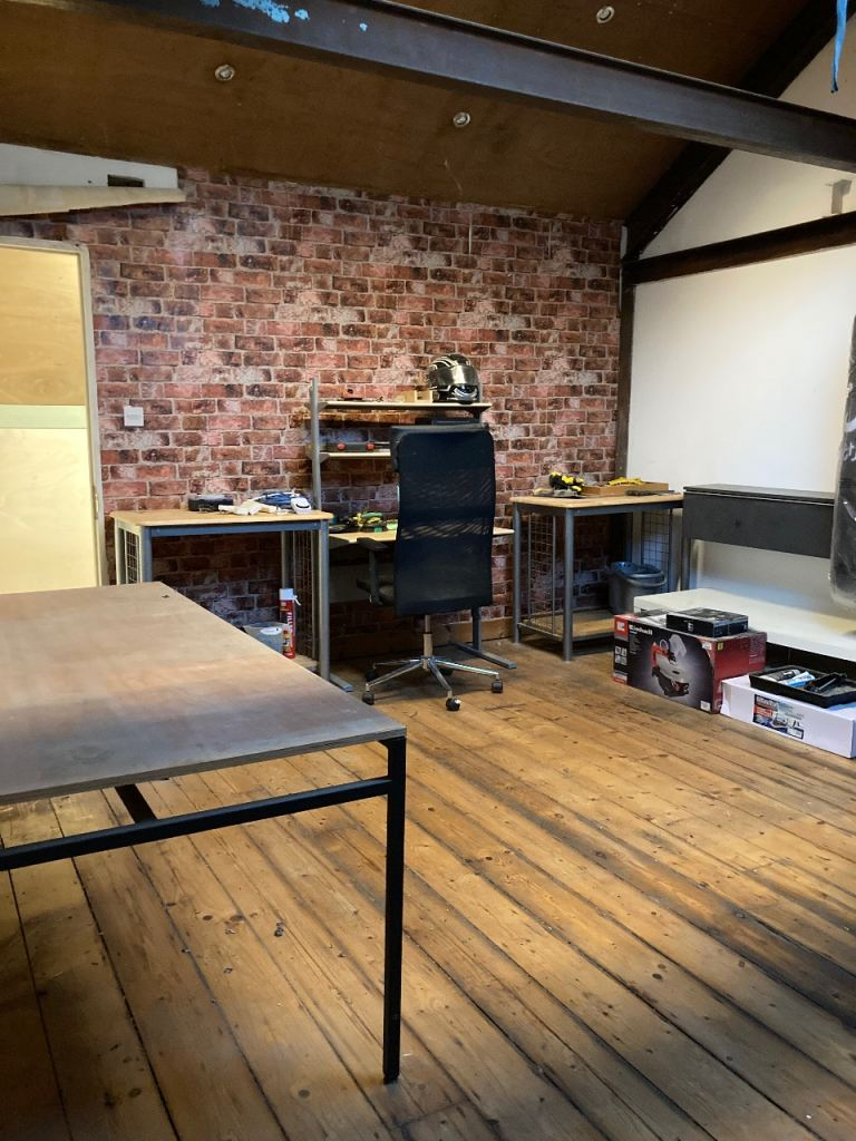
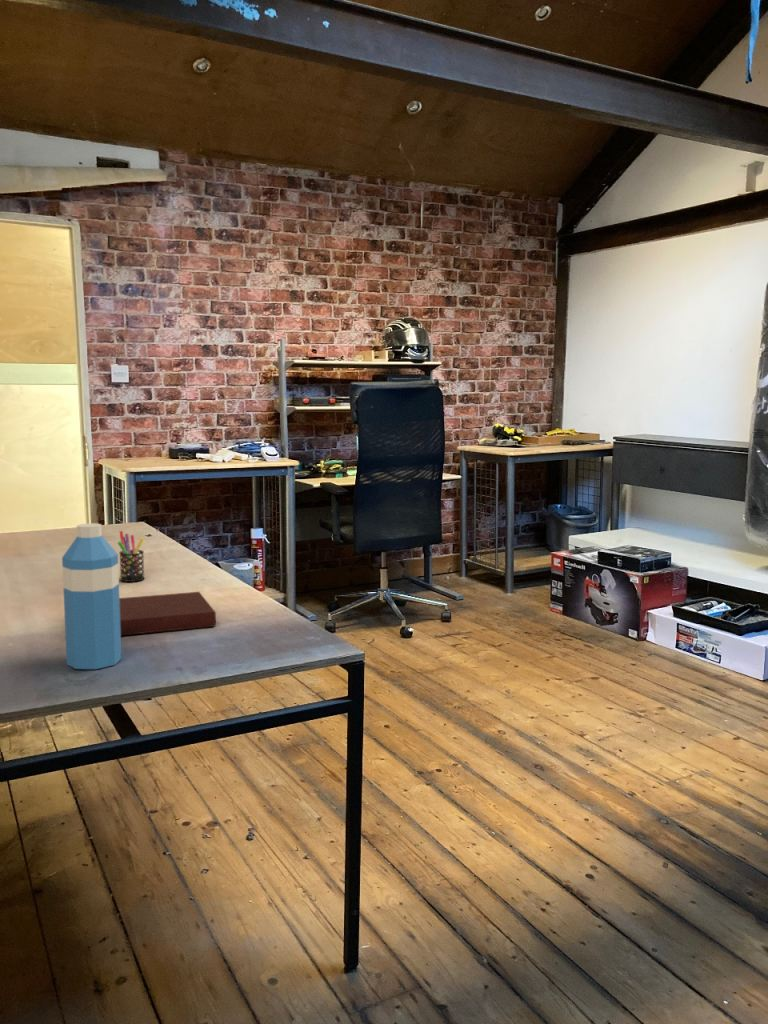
+ pen holder (128, 555)
+ notebook (148, 613)
+ water bottle (91, 594)
